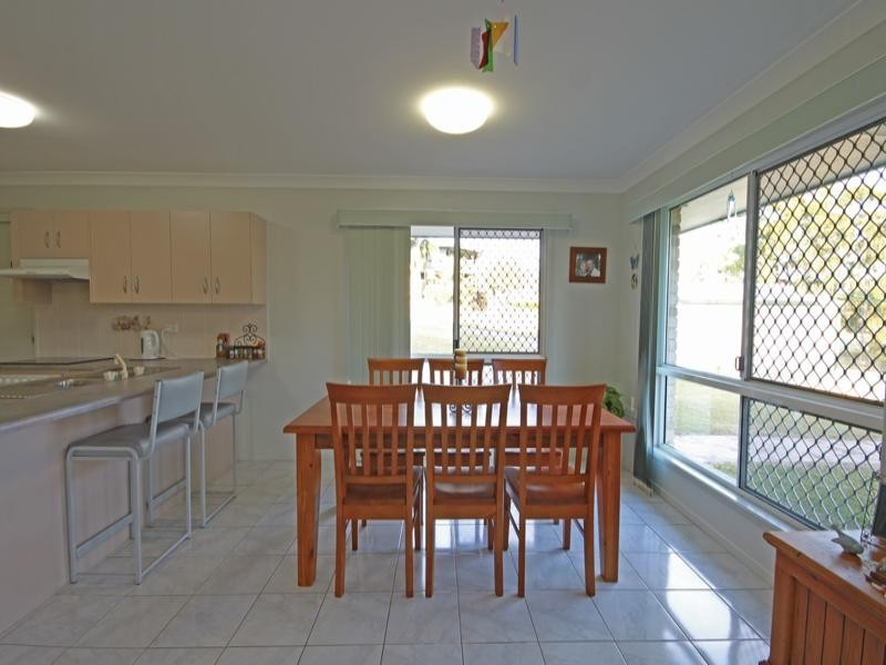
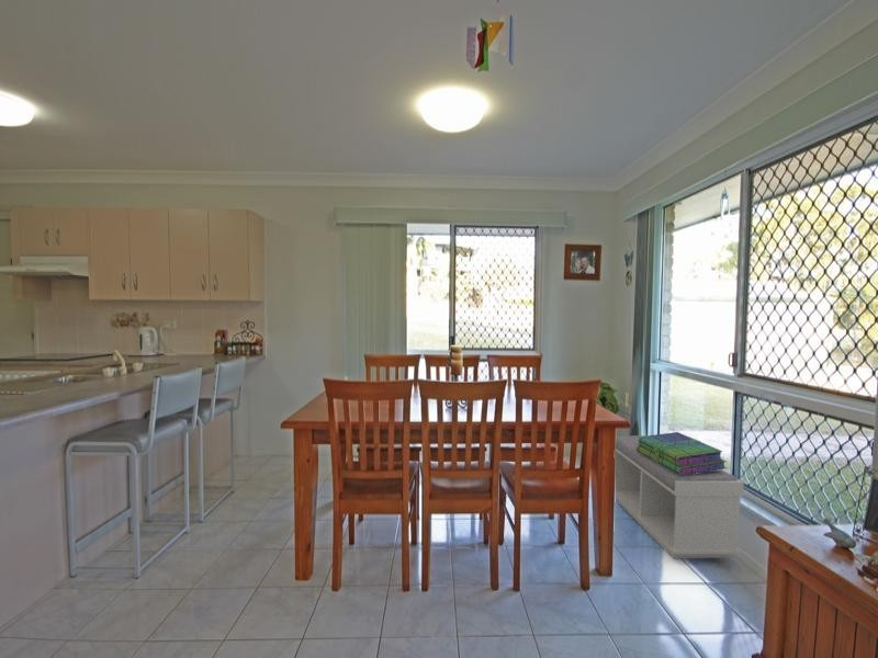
+ stack of books (678, 452)
+ bench (666, 489)
